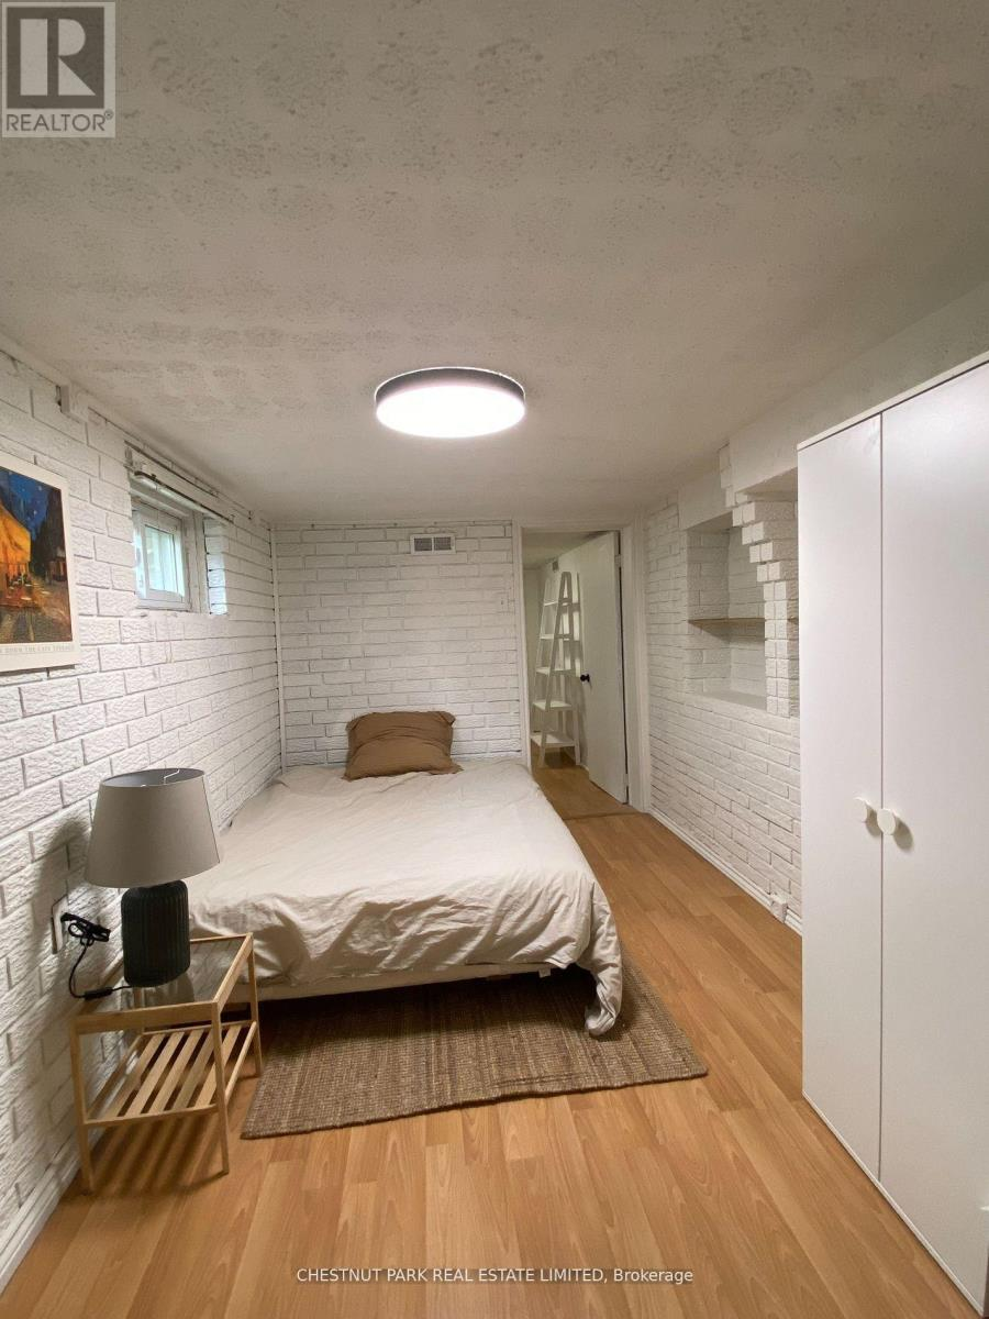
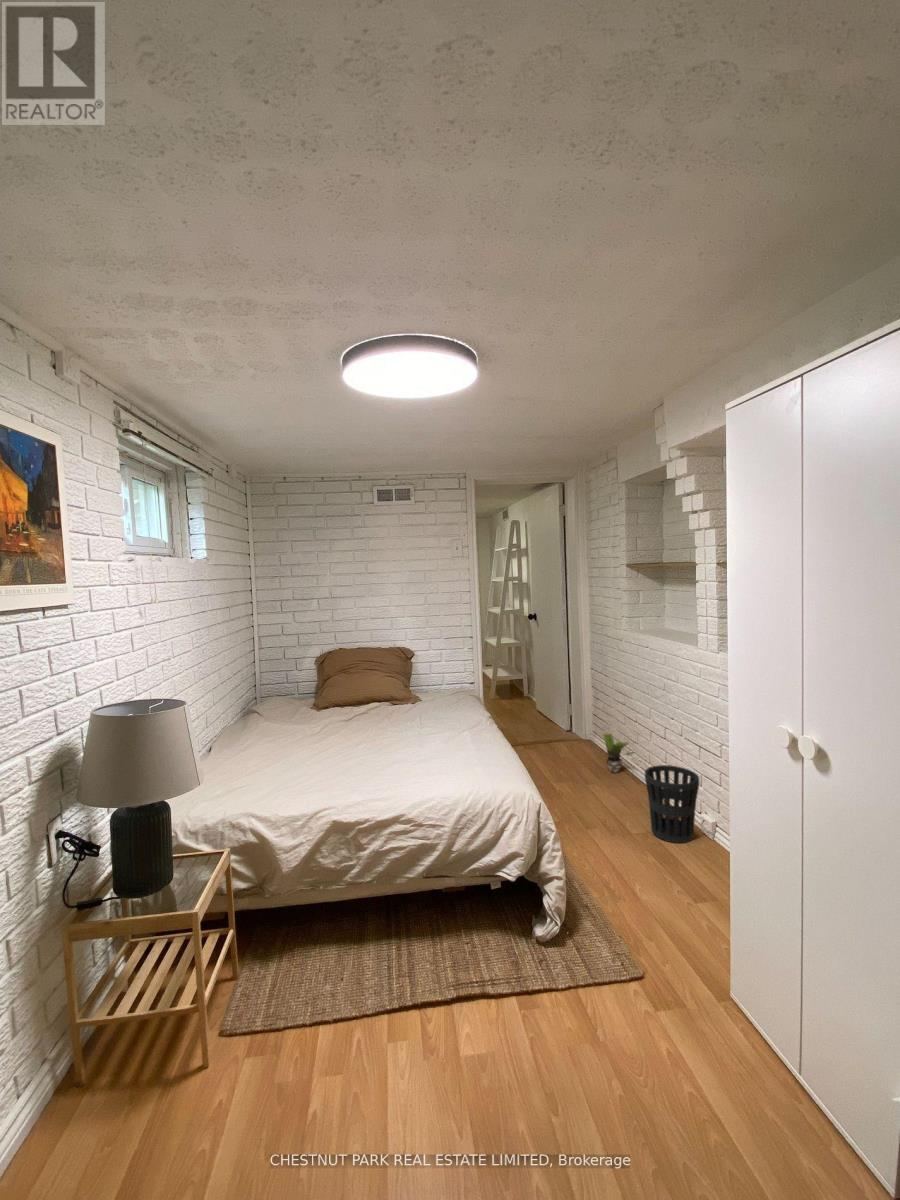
+ potted plant (613, 755)
+ wastebasket (669, 803)
